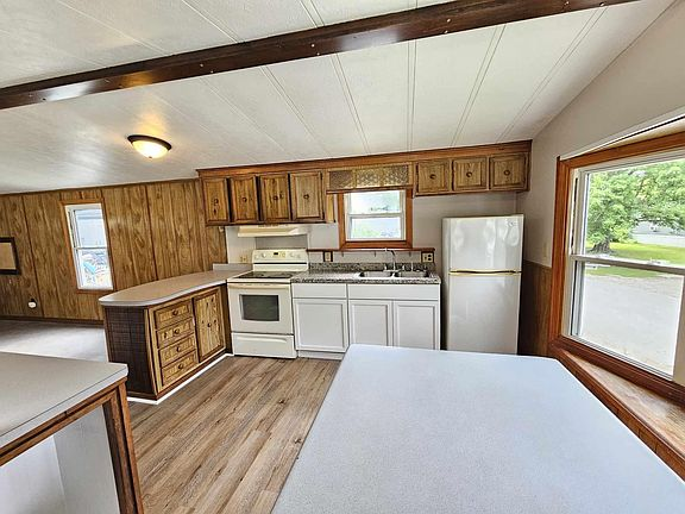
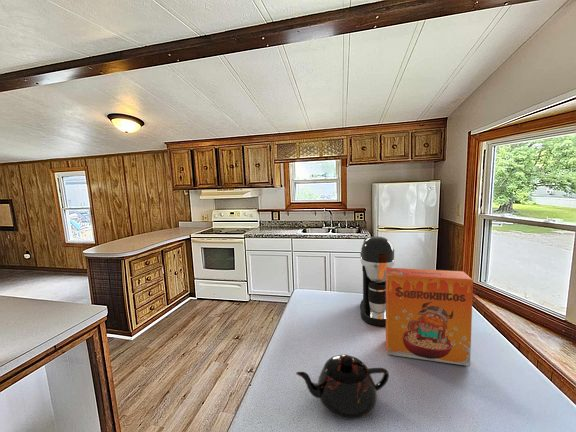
+ teapot (343, 380)
+ cereal box (425, 313)
+ coffee maker (376, 274)
